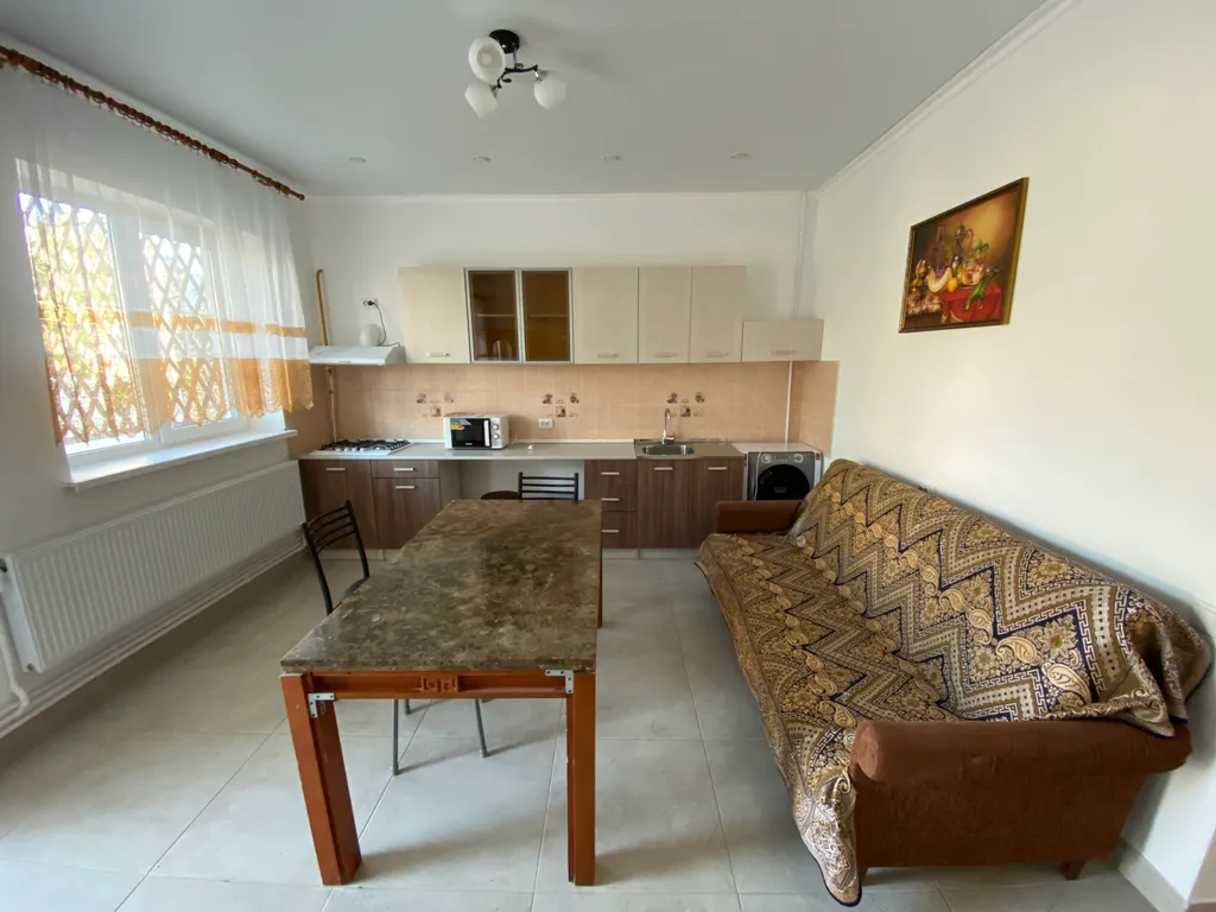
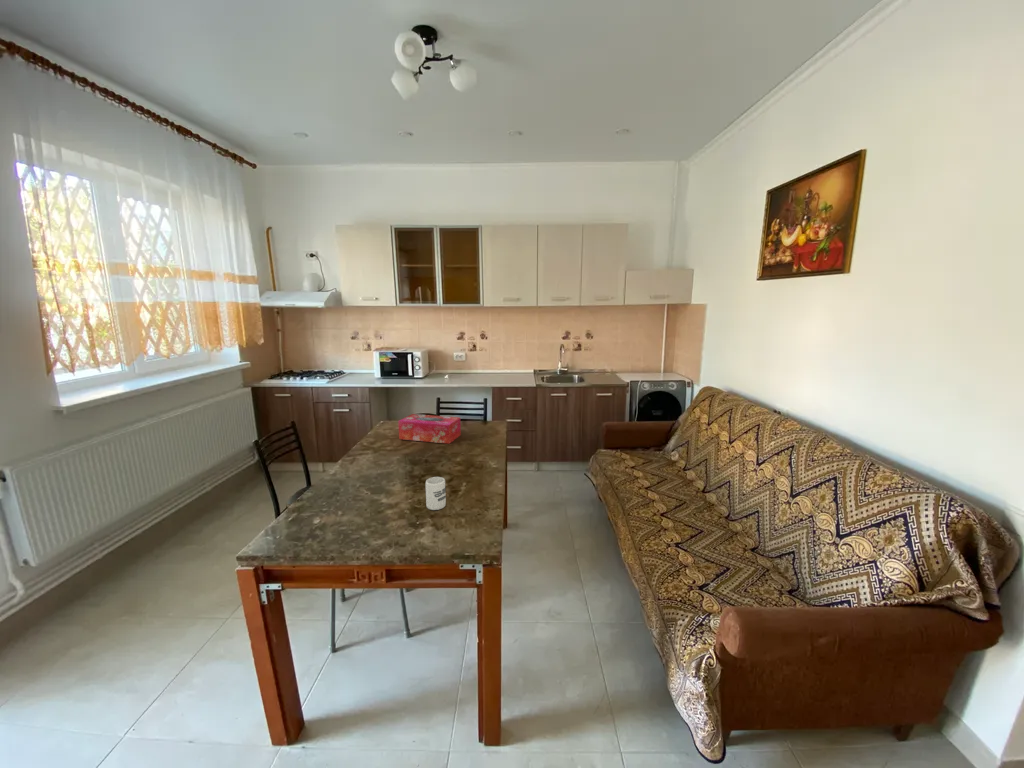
+ tissue box (430, 428)
+ cup (435, 493)
